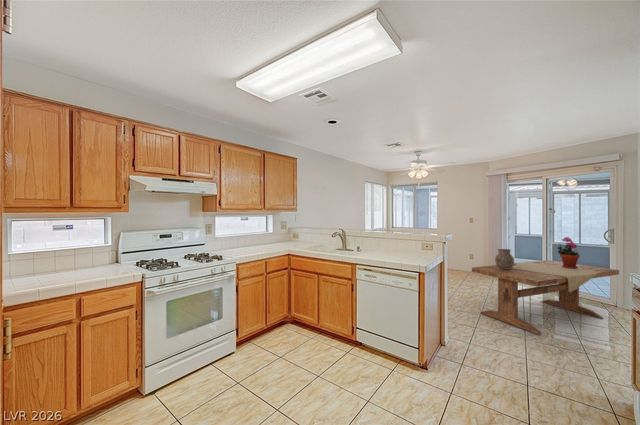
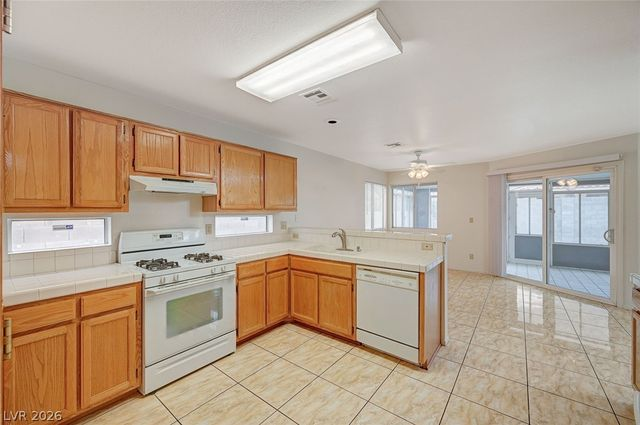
- ceramic pot (504, 258)
- potted plant (568, 252)
- dining table (544, 292)
